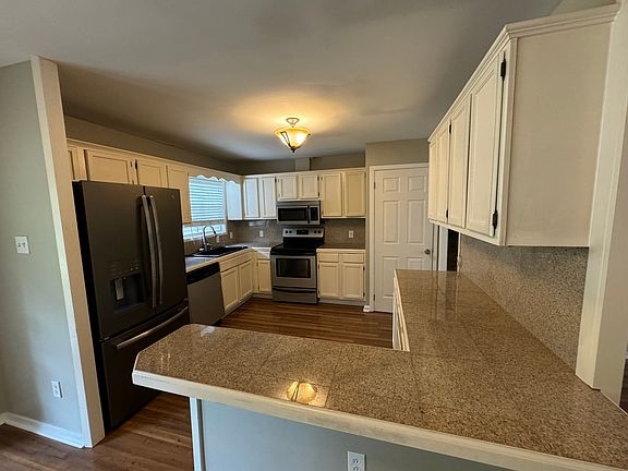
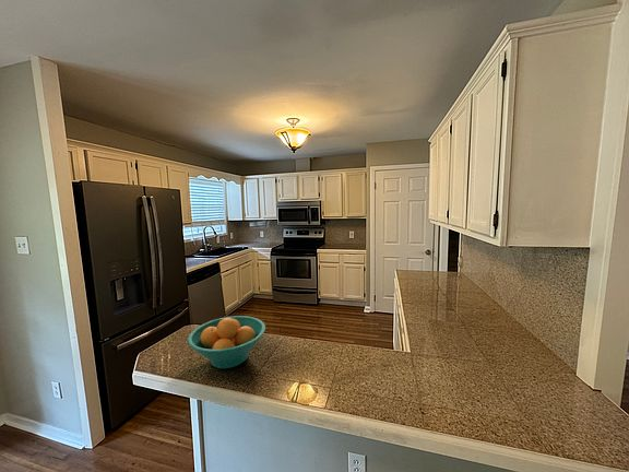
+ fruit bowl (228, 339)
